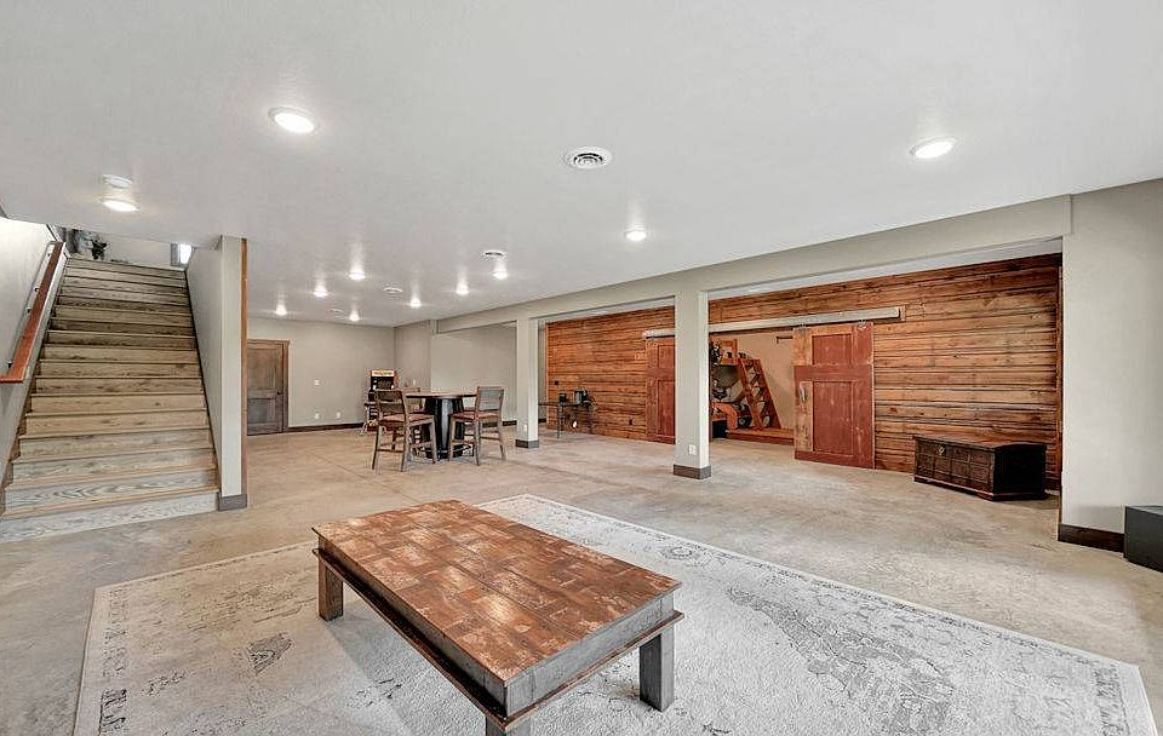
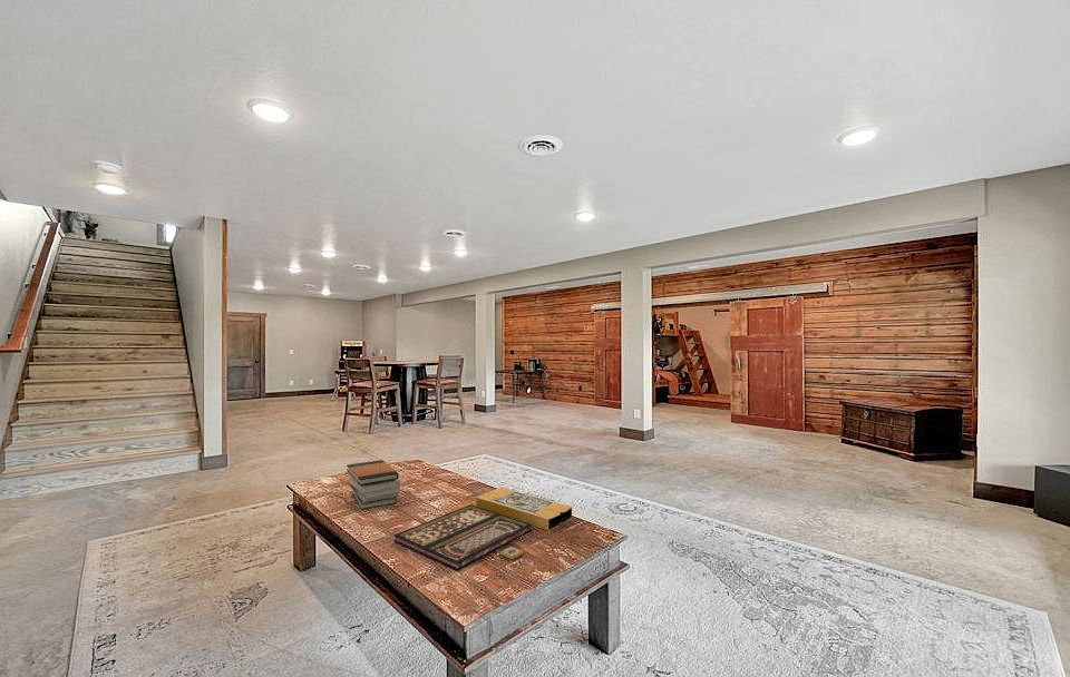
+ book stack (372, 483)
+ board game (492, 523)
